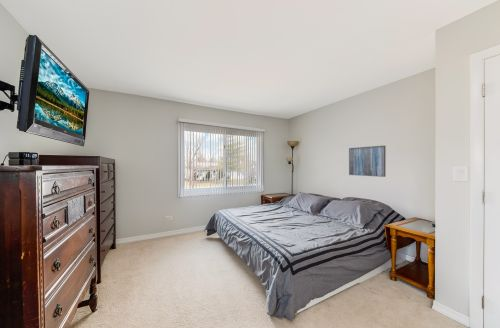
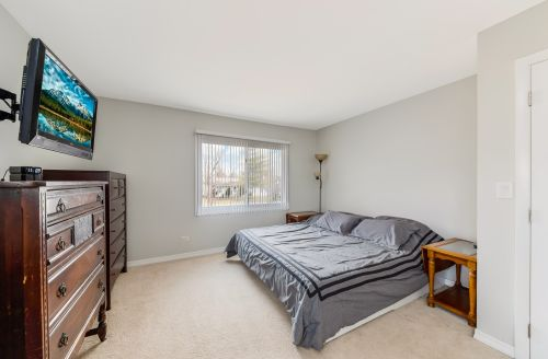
- wall art (365, 161)
